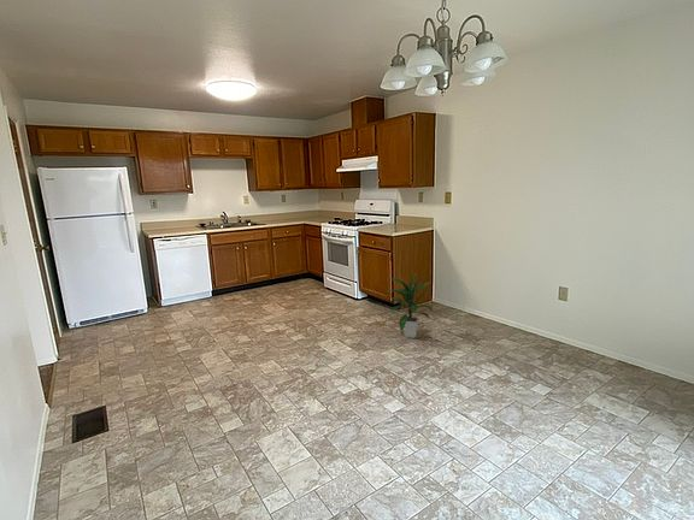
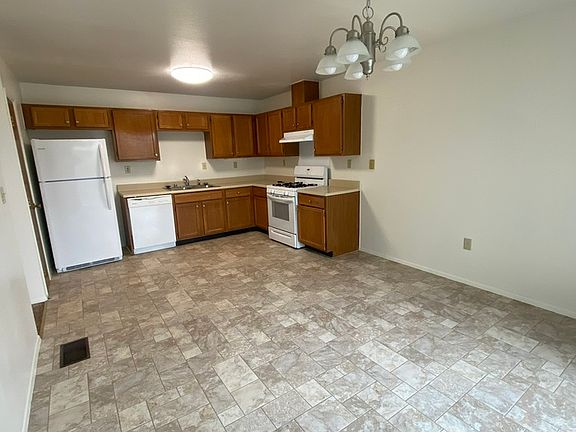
- indoor plant (407, 305)
